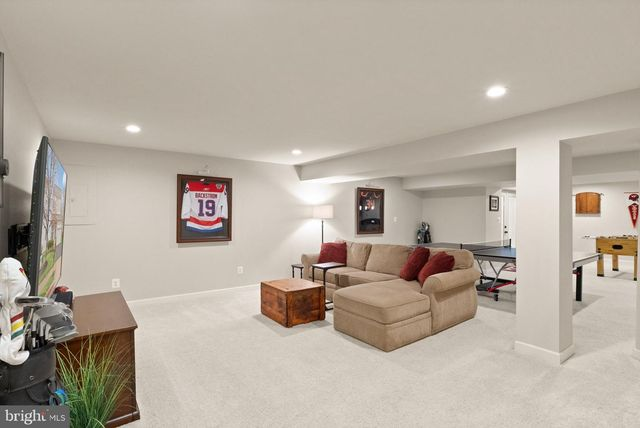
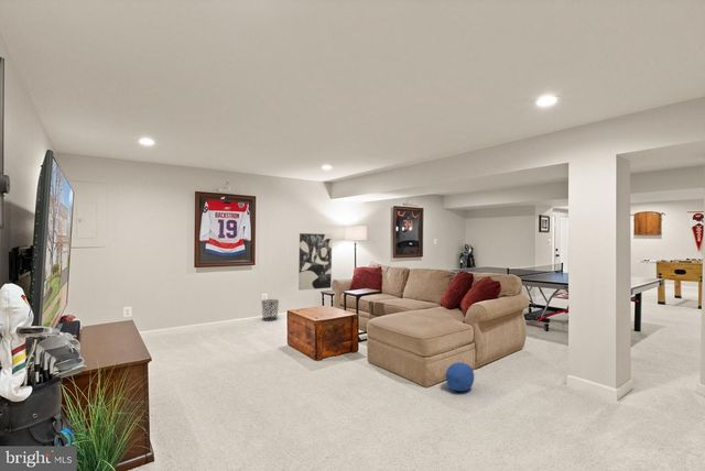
+ wall art (315, 261)
+ waste bin (270, 309)
+ ball (459, 375)
